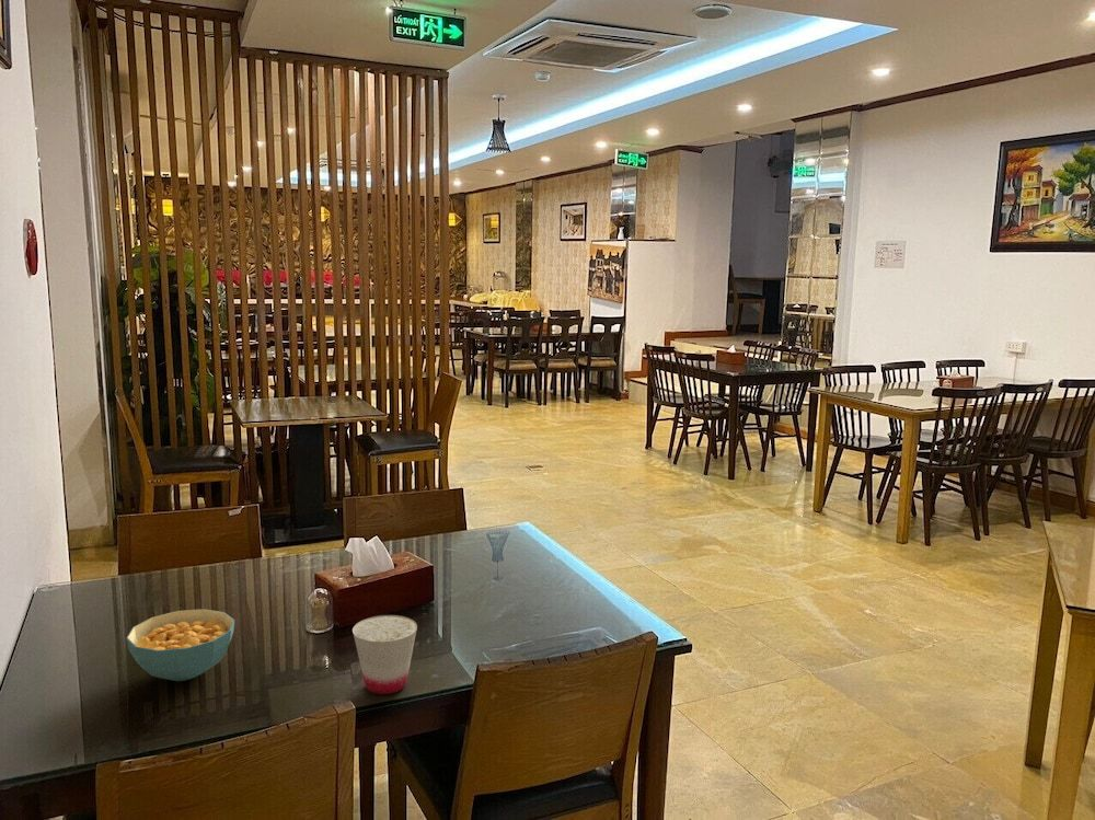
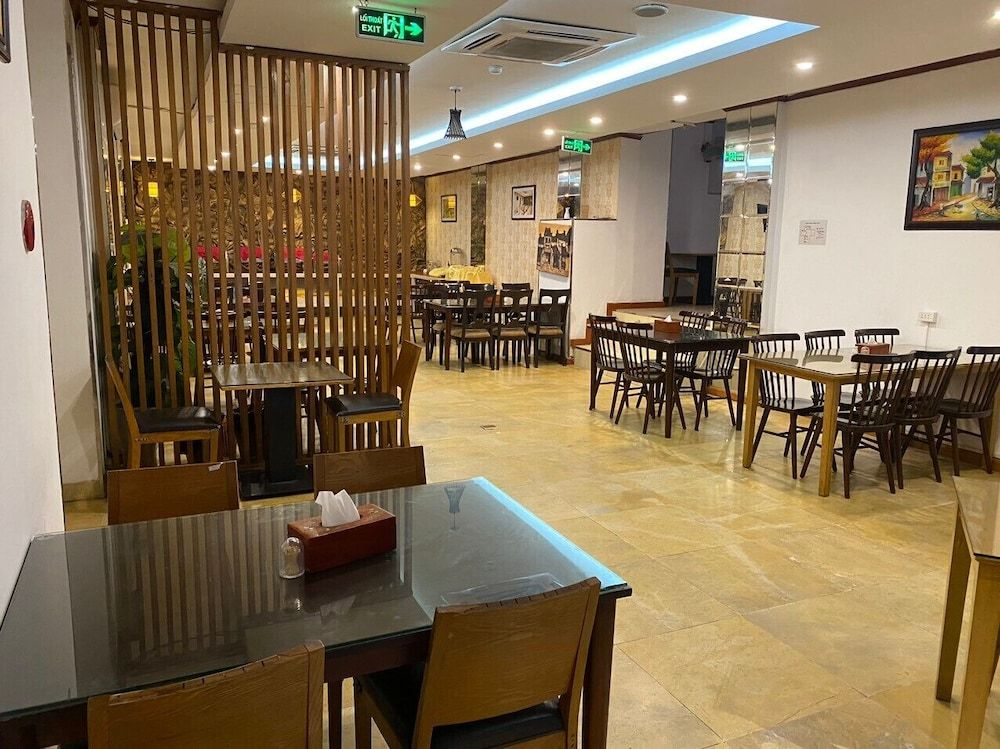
- cereal bowl (183, 651)
- cup (385, 656)
